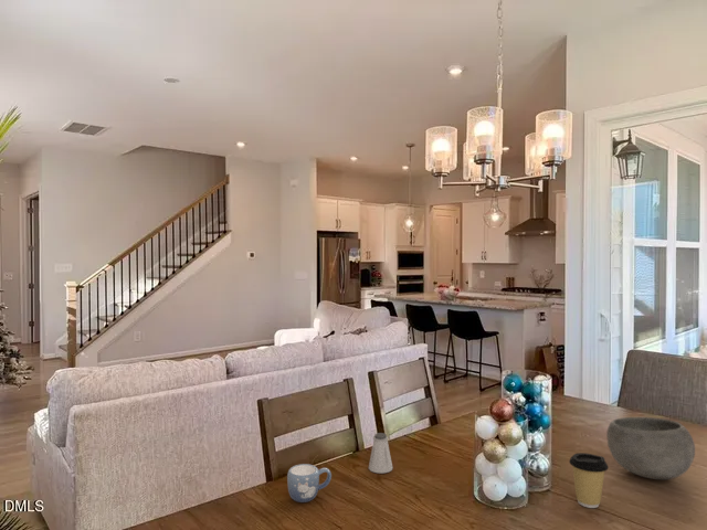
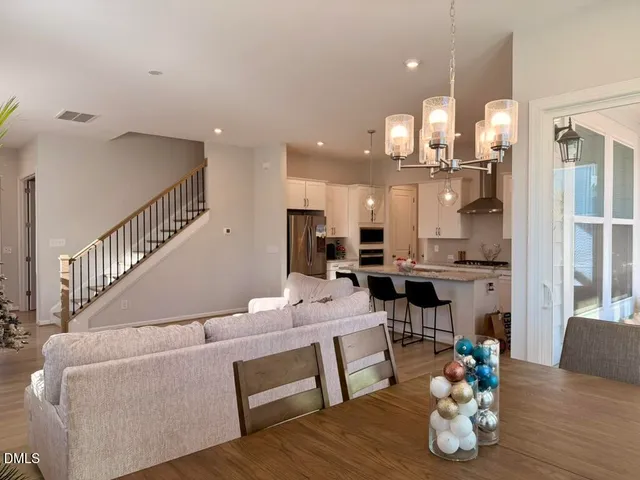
- saltshaker (380, 451)
- bowl (648, 447)
- mug (309, 483)
- coffee cup (588, 479)
